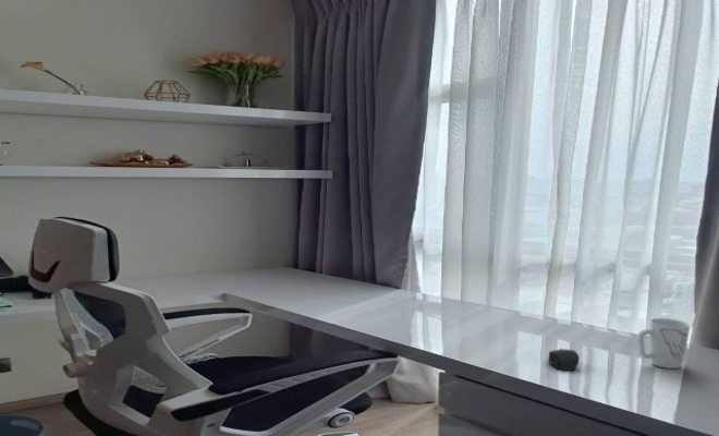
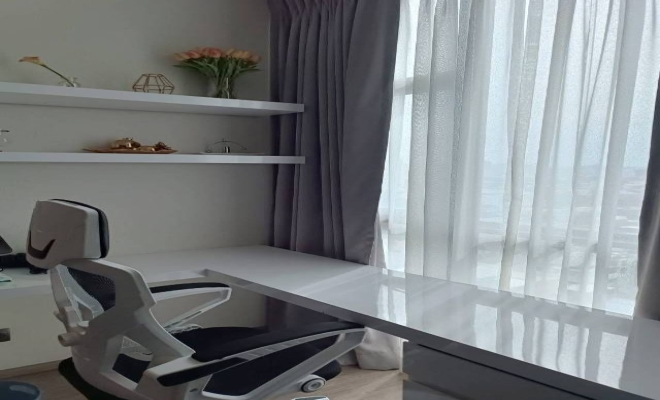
- mug (661, 343)
- mouse (563, 356)
